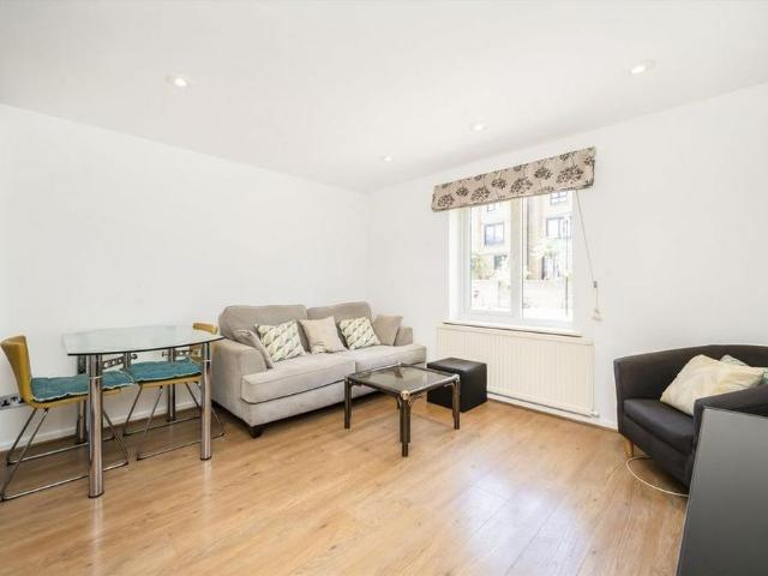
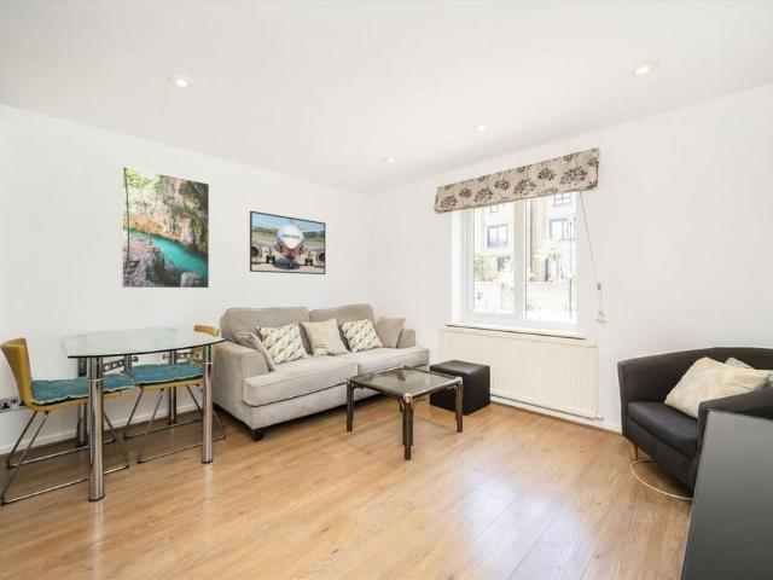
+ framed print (290, 245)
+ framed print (168, 231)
